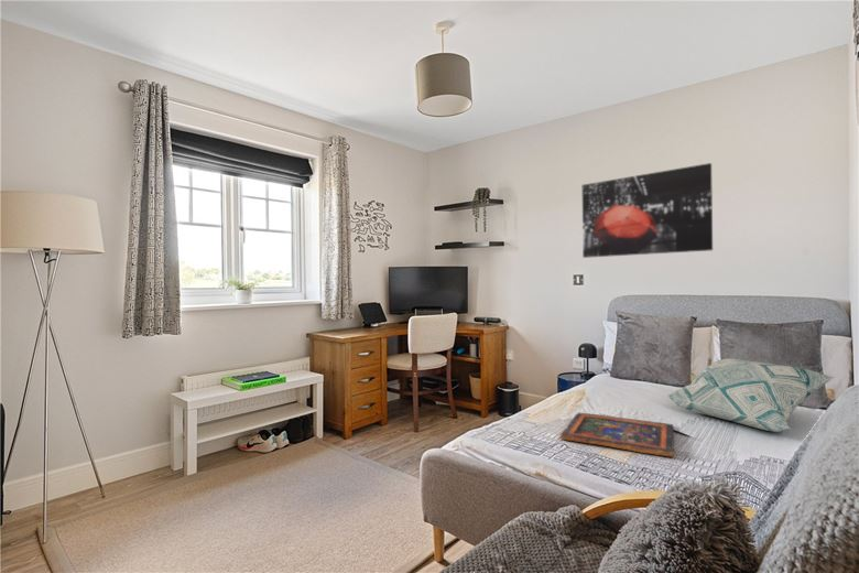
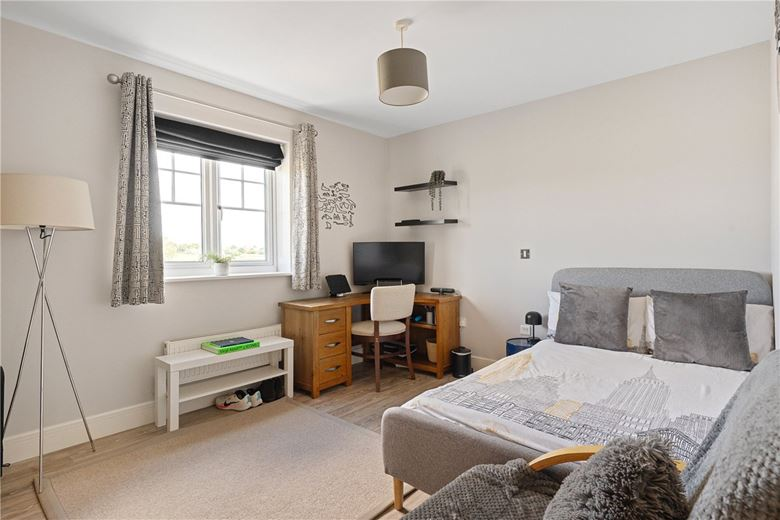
- painted panel (618, 431)
- decorative pillow (747, 390)
- wall art (641, 214)
